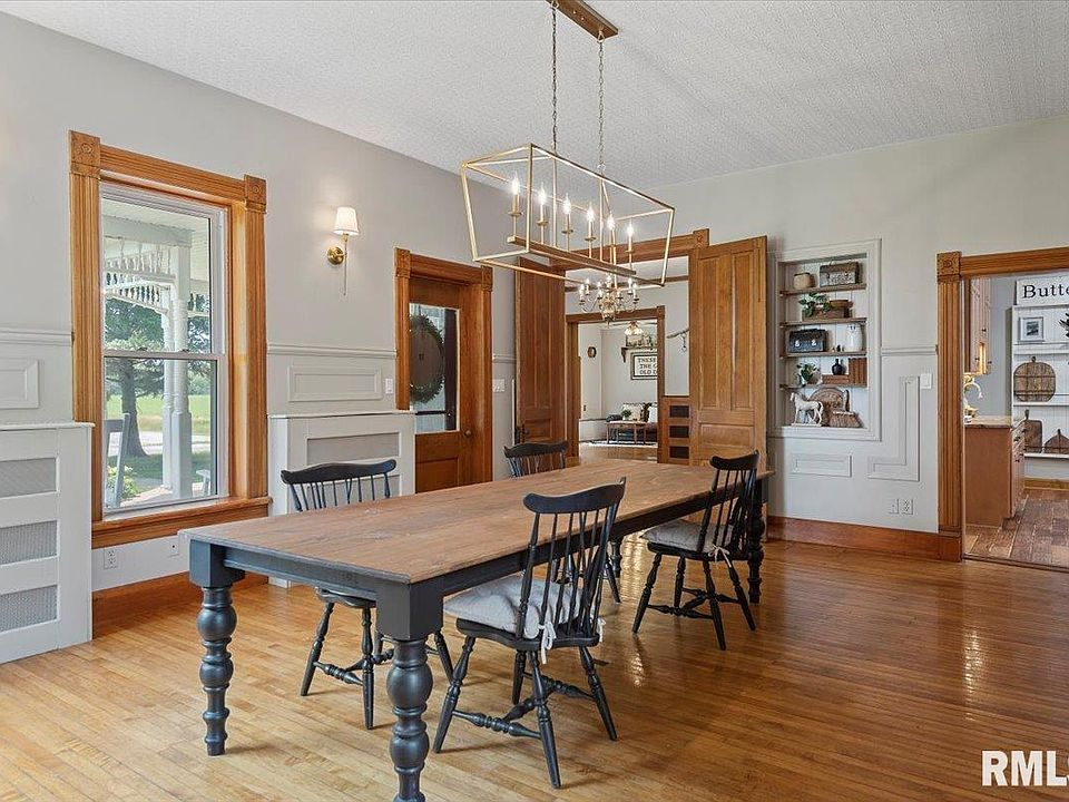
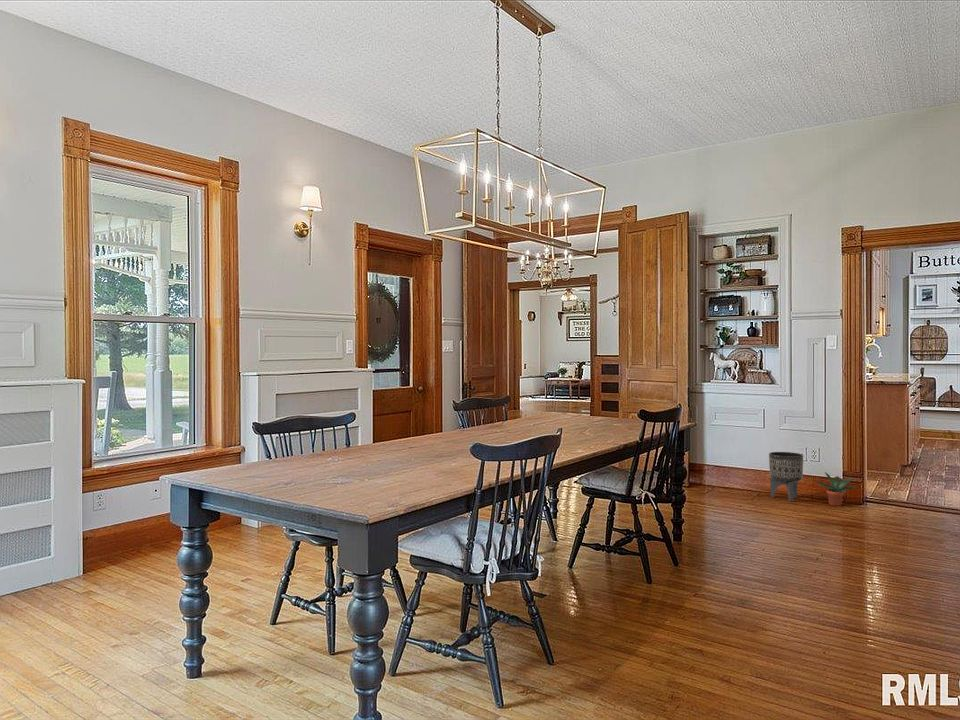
+ potted plant (835, 488)
+ planter (786, 476)
